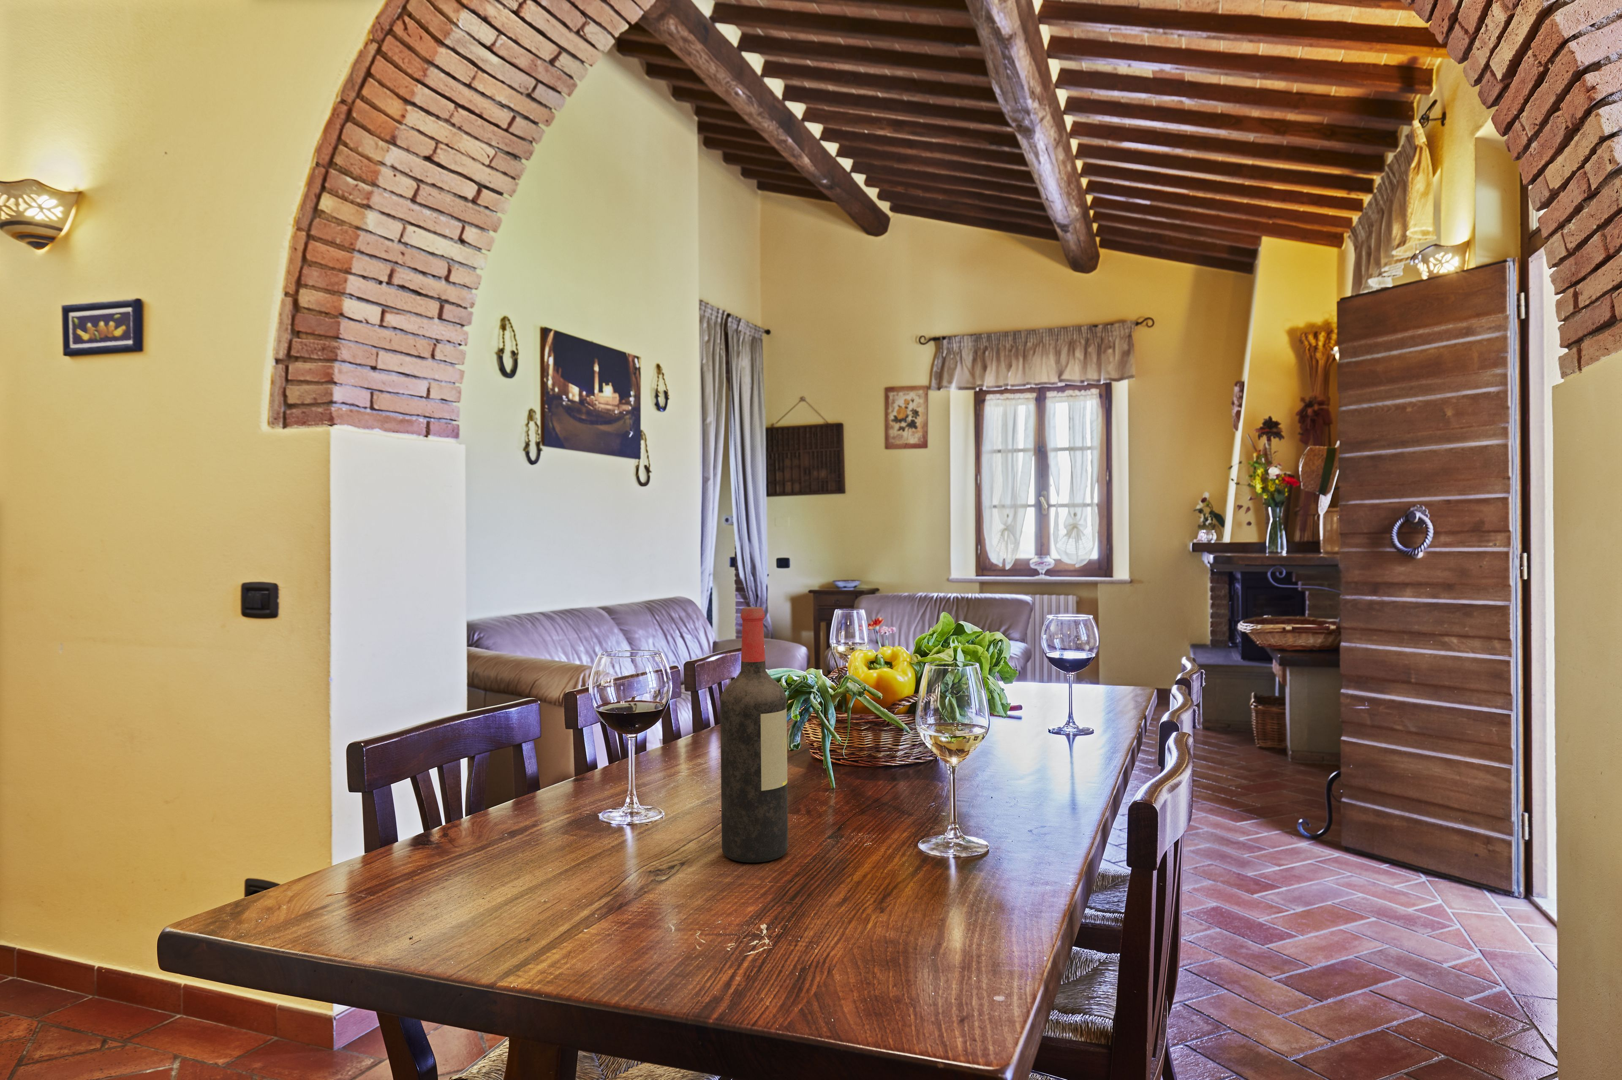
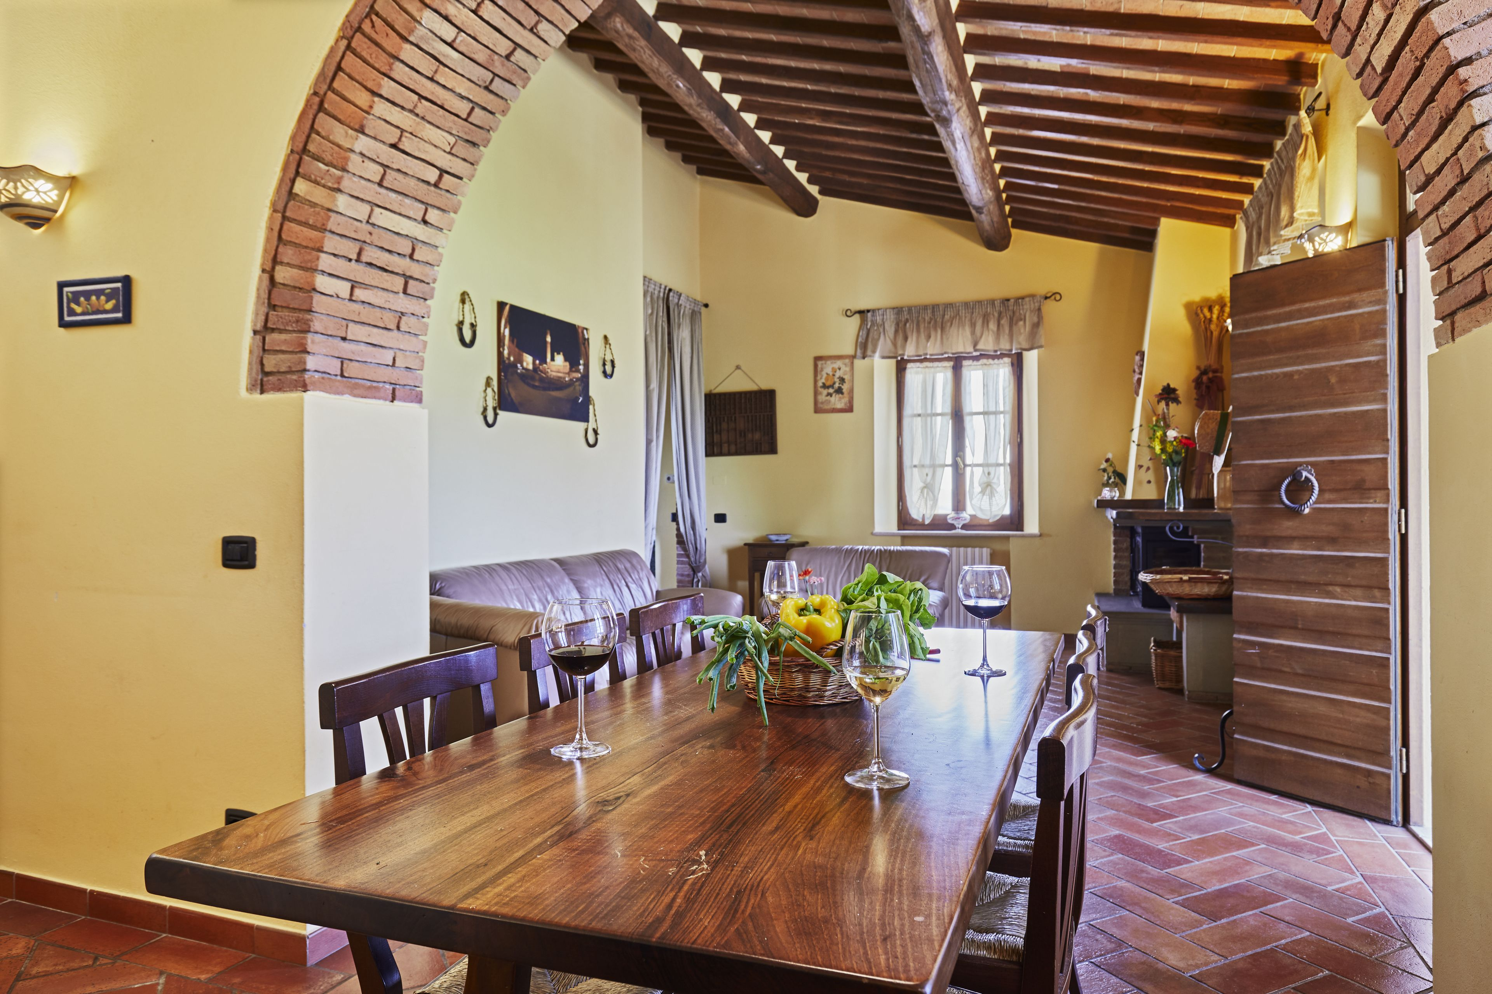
- wine bottle (754, 730)
